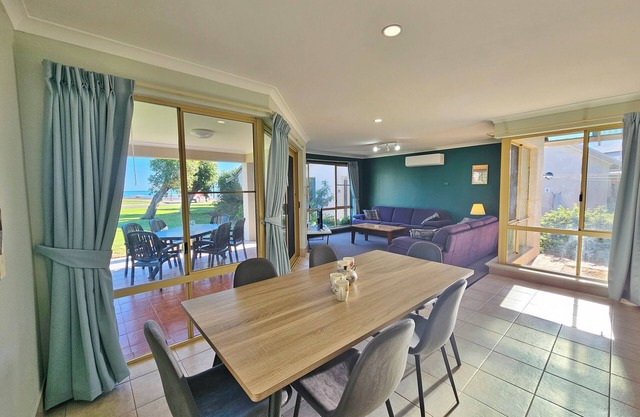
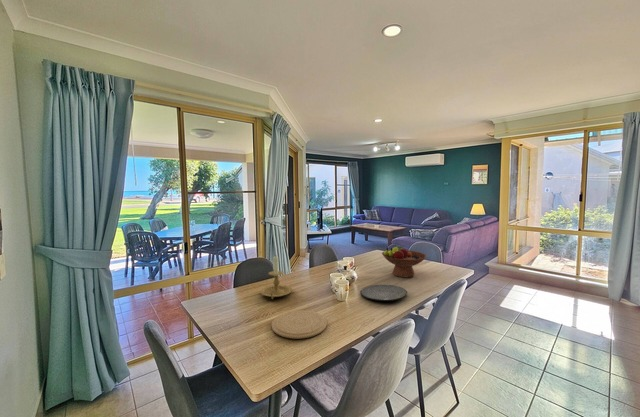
+ plate (299, 322)
+ candle holder (276, 274)
+ fruit bowl (403, 260)
+ plate (383, 292)
